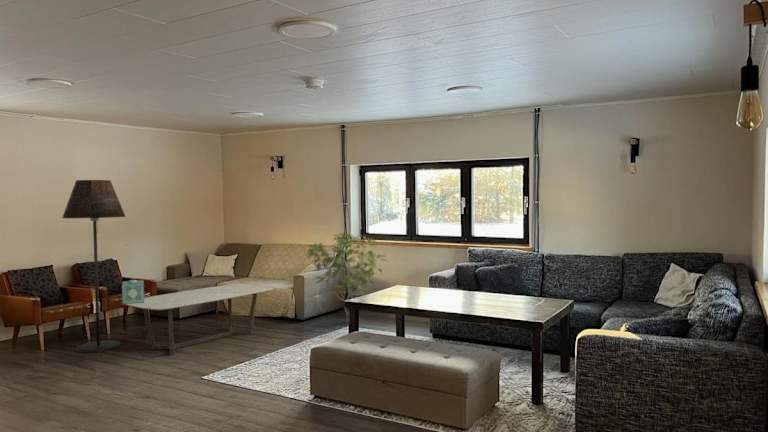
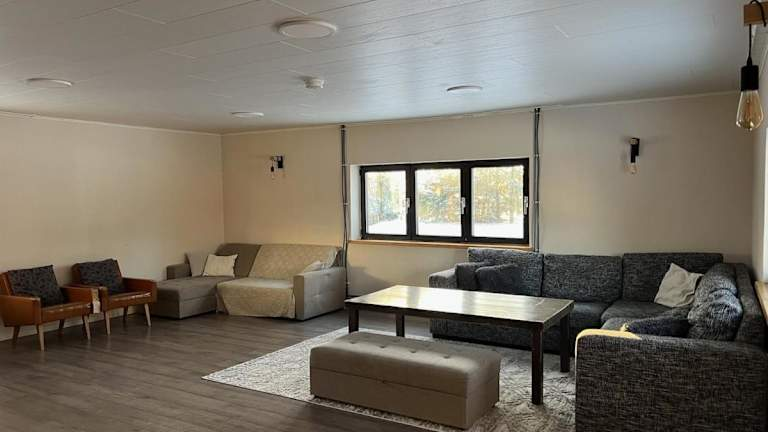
- floor lamp (96, 264)
- shrub (347, 278)
- coffee table (201, 303)
- decorative box (133, 290)
